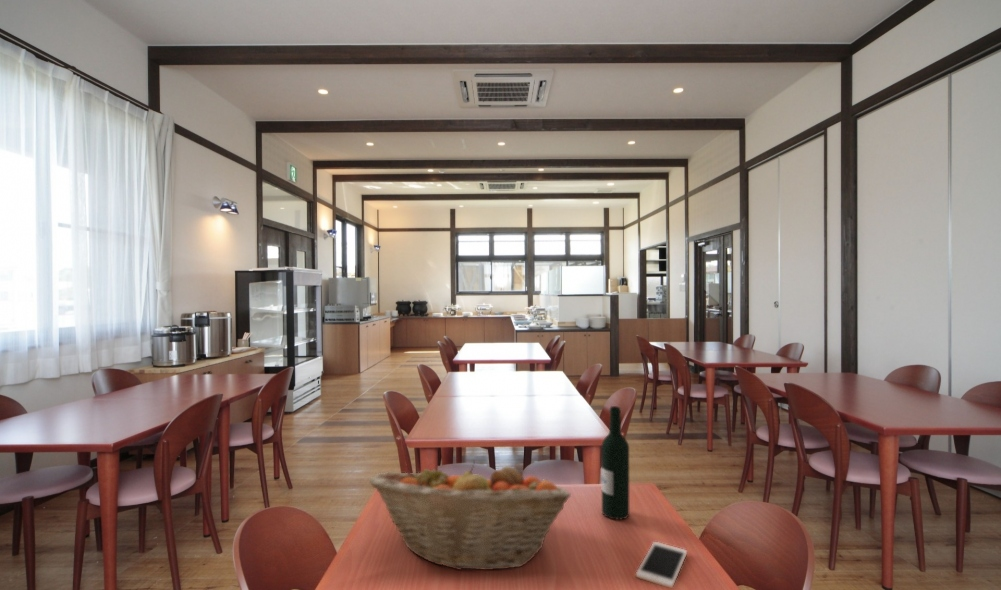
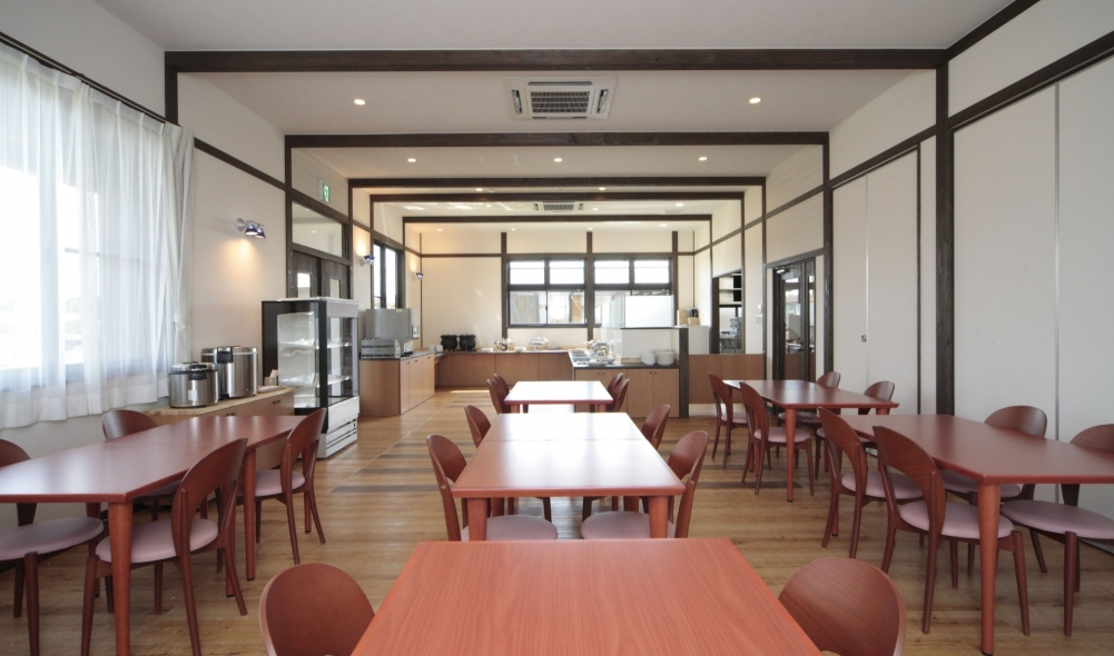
- cell phone (662, 563)
- fruit basket (469, 500)
- wine bottle (615, 460)
